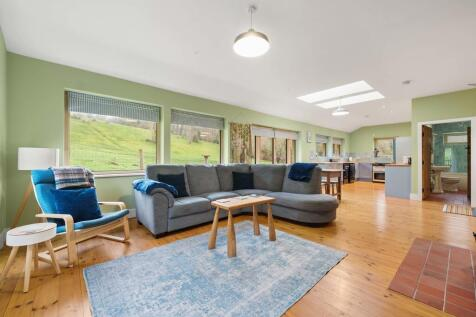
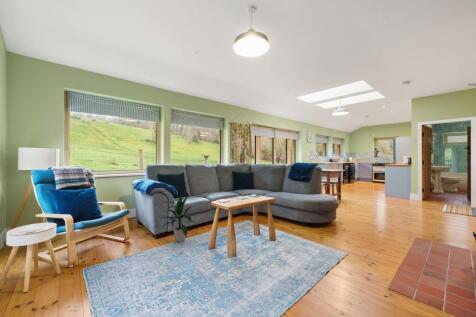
+ indoor plant (179, 218)
